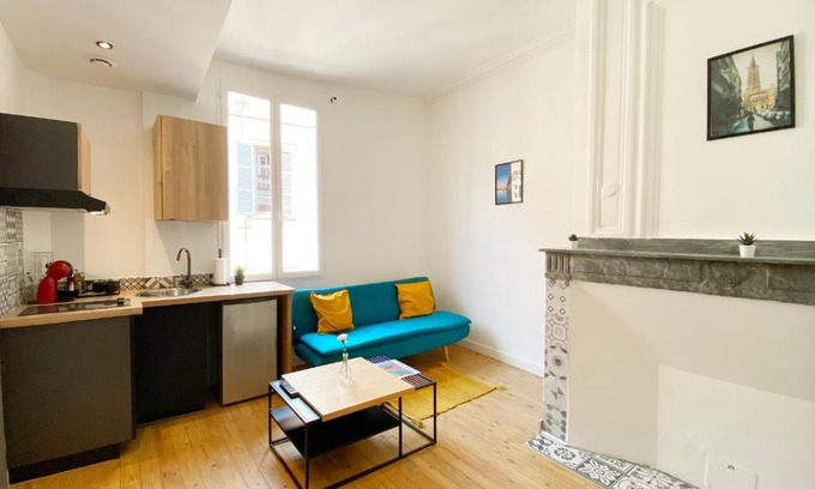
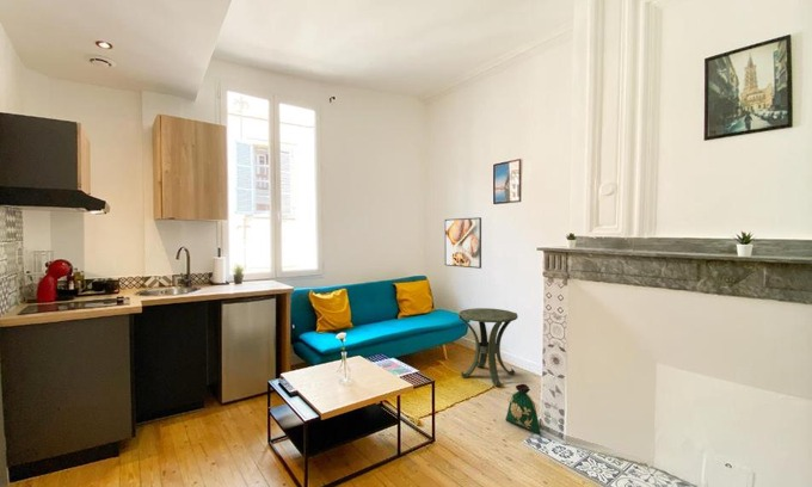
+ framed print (462, 242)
+ bag (522, 406)
+ side table (487, 344)
